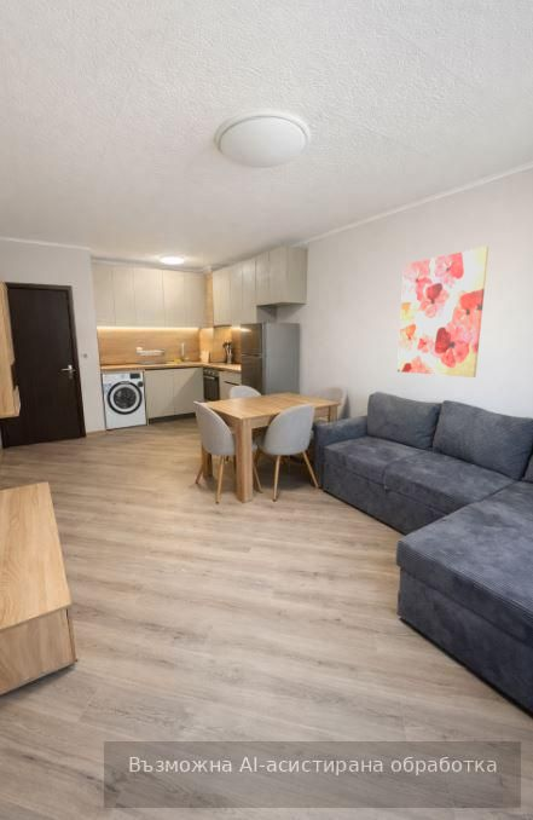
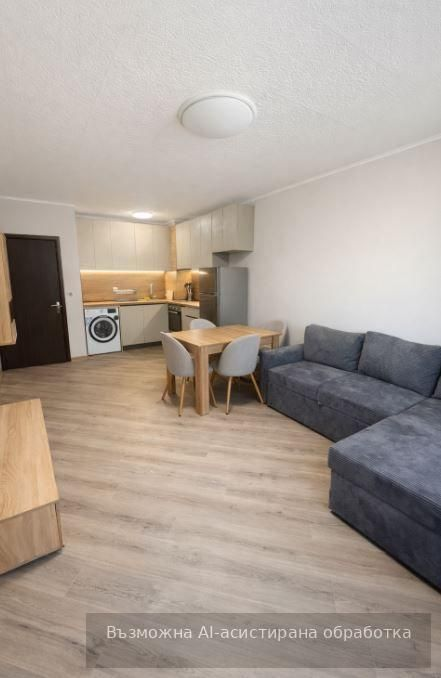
- wall art (436, 317)
